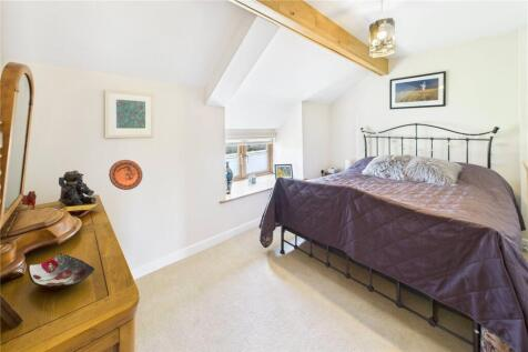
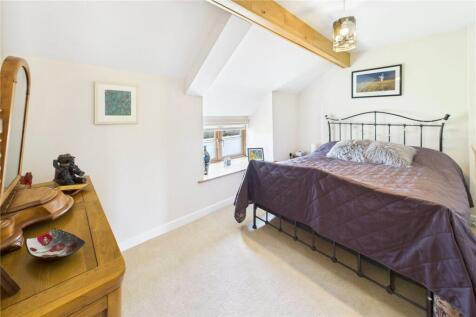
- decorative plate (125, 174)
